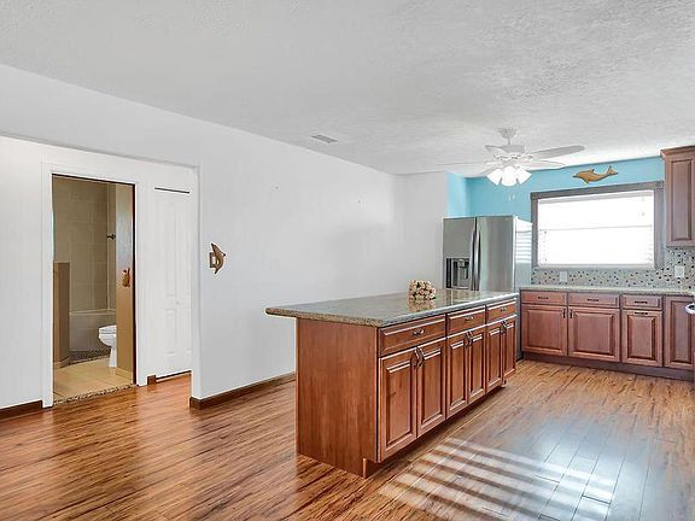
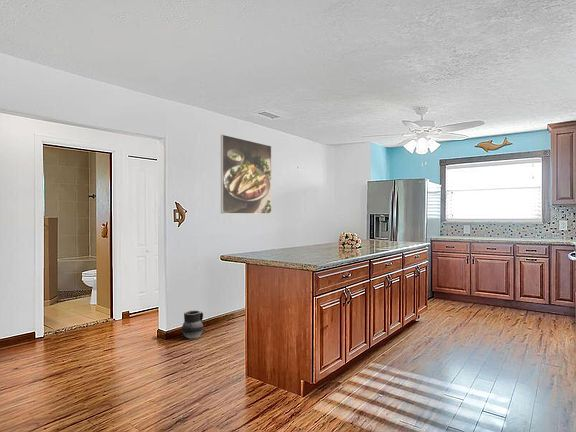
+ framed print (247, 177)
+ ceramic jug (194, 324)
